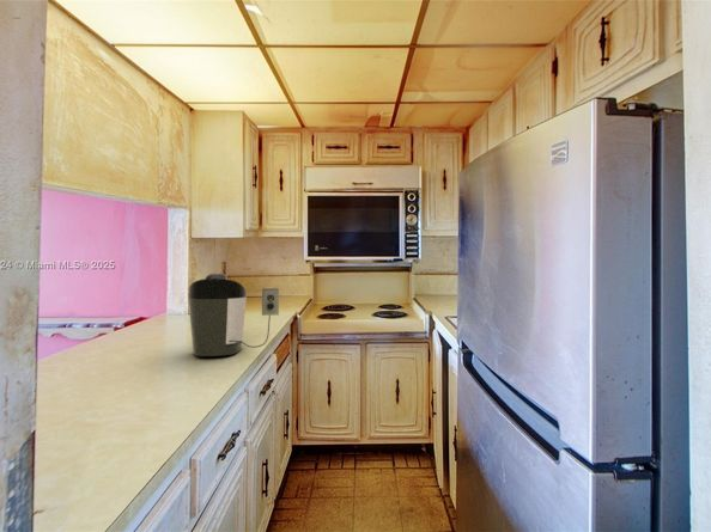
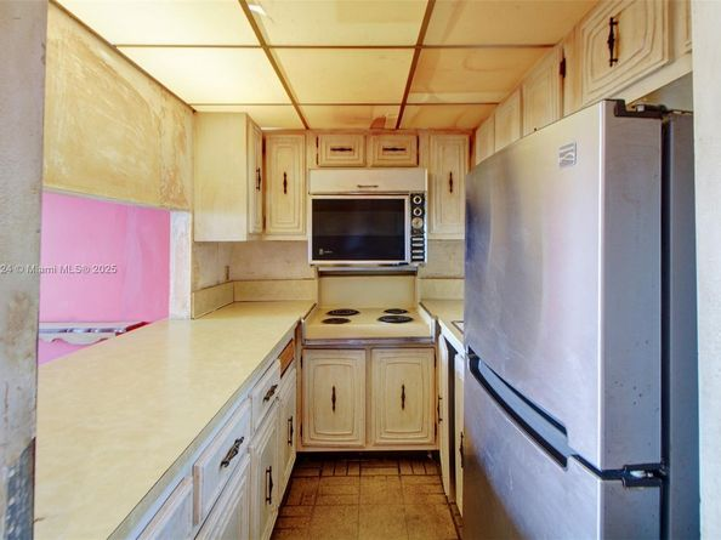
- coffee maker (232, 312)
